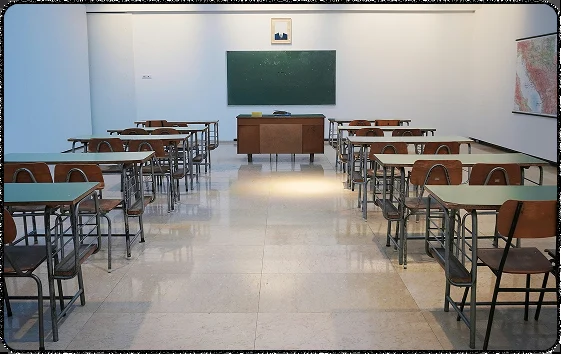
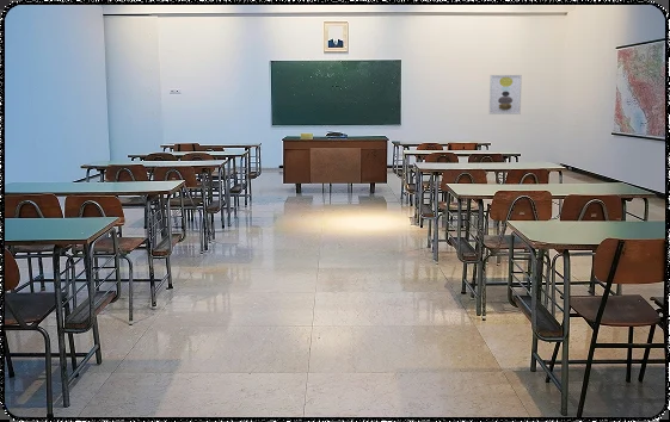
+ wall art (505, 94)
